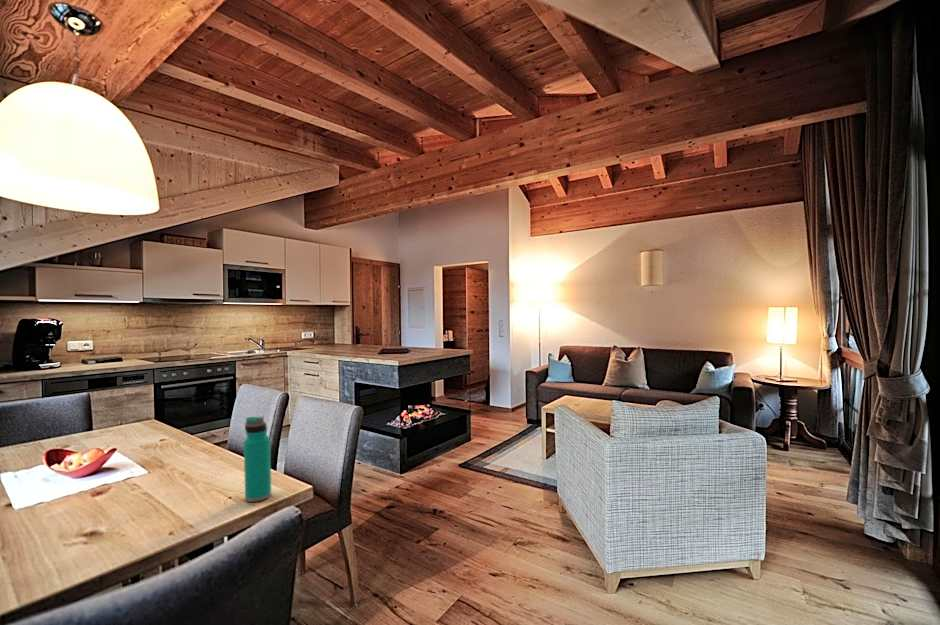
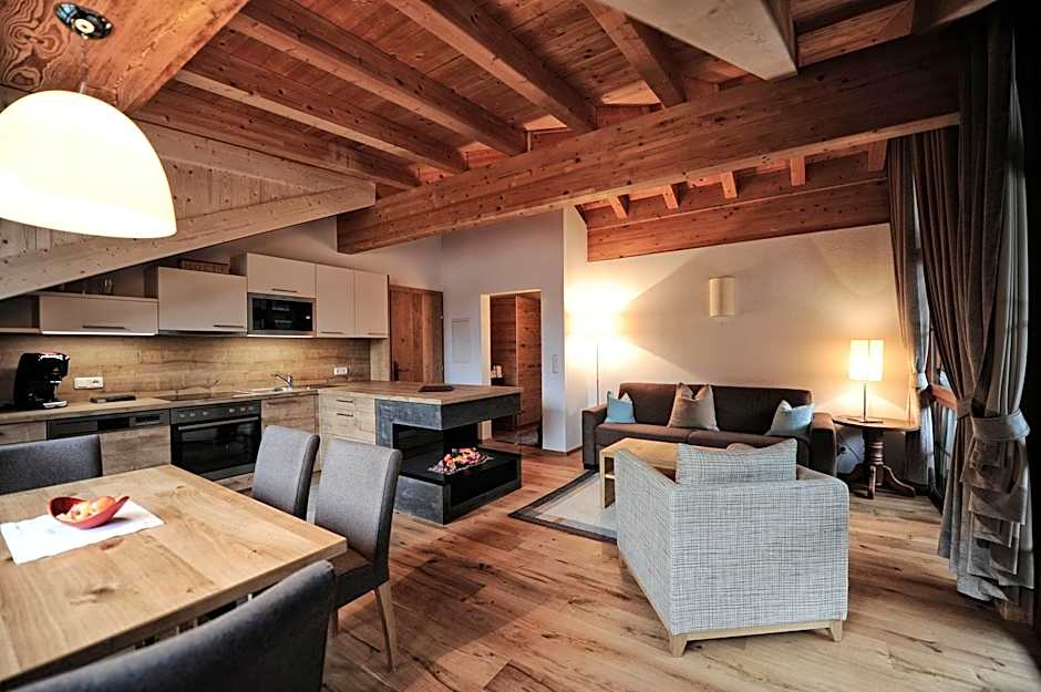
- water bottle (257, 457)
